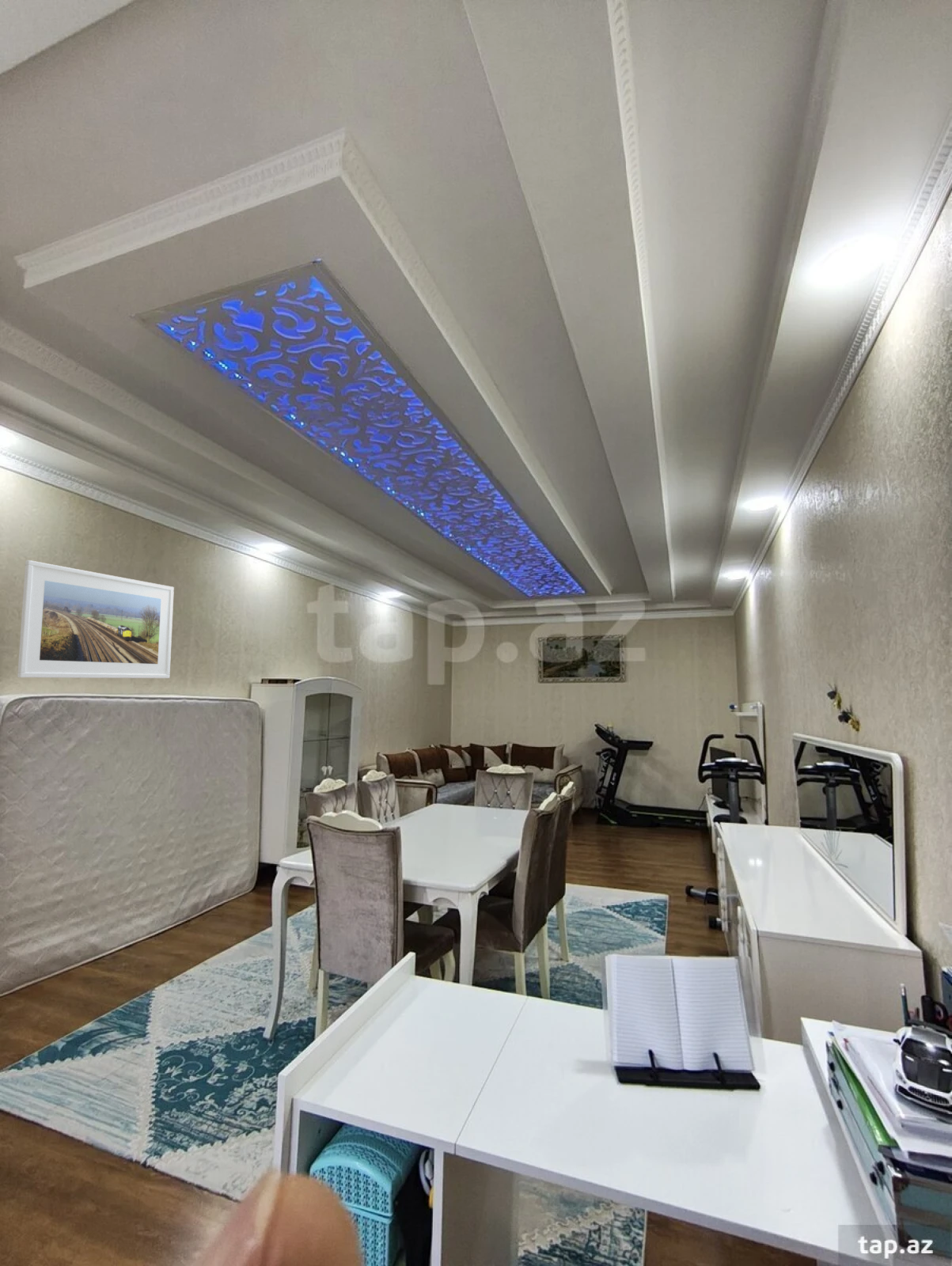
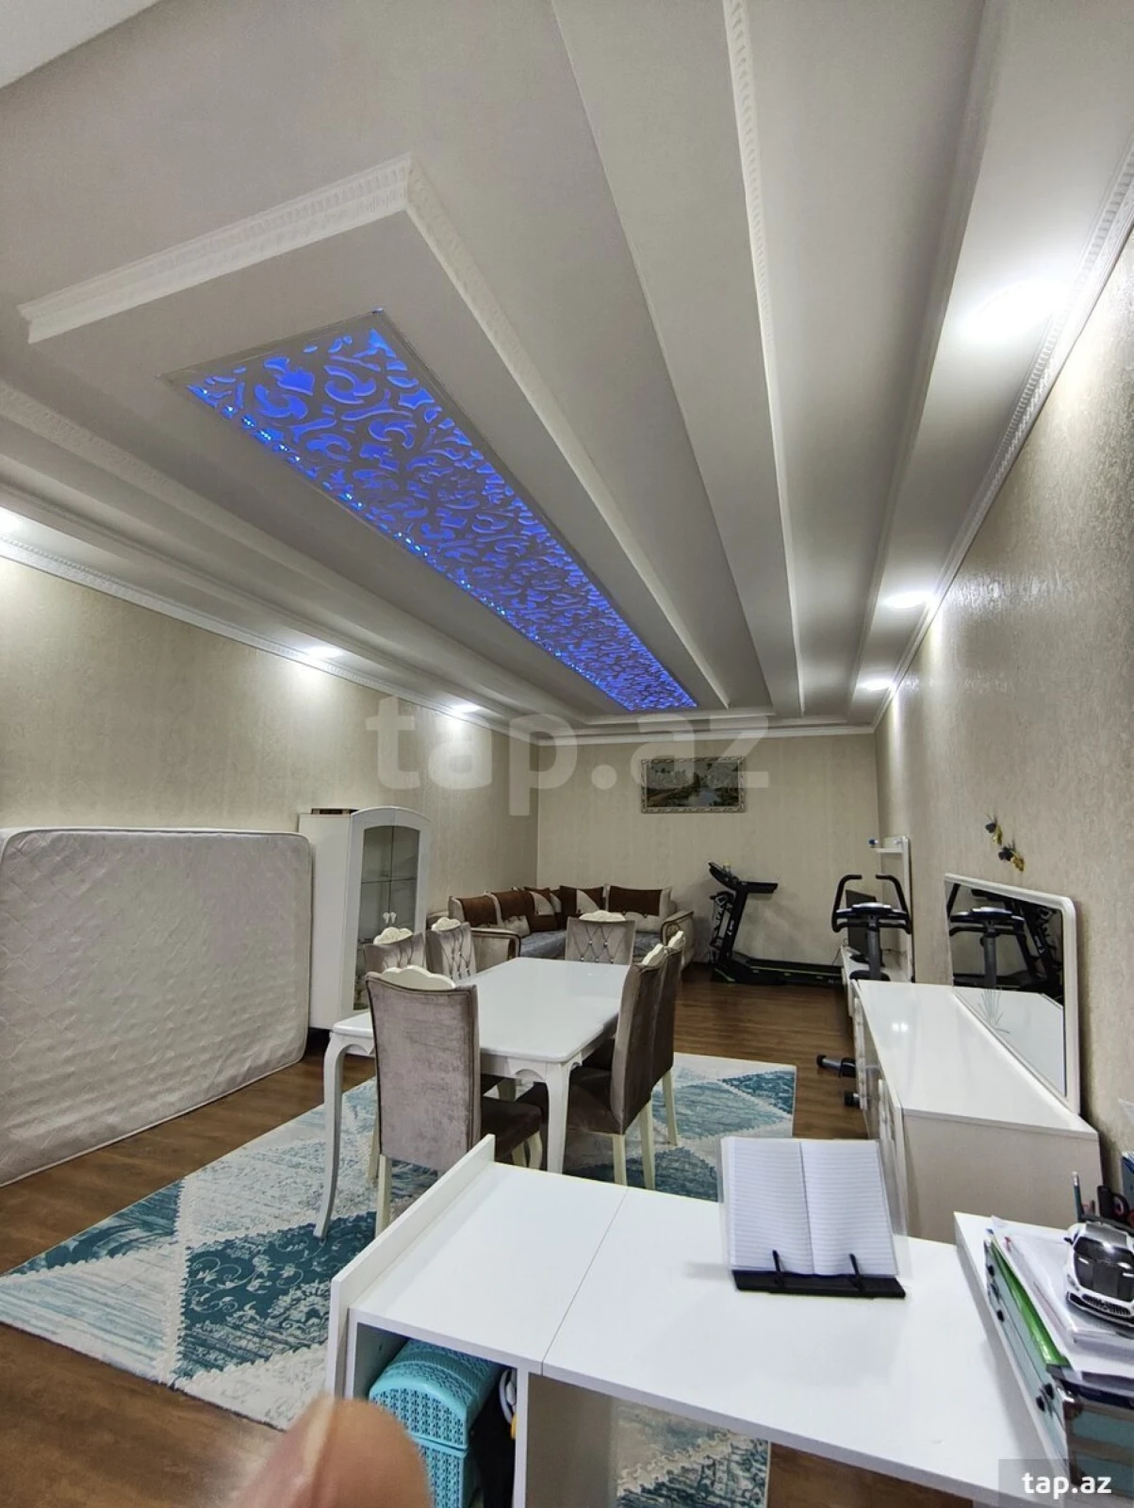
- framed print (105, 626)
